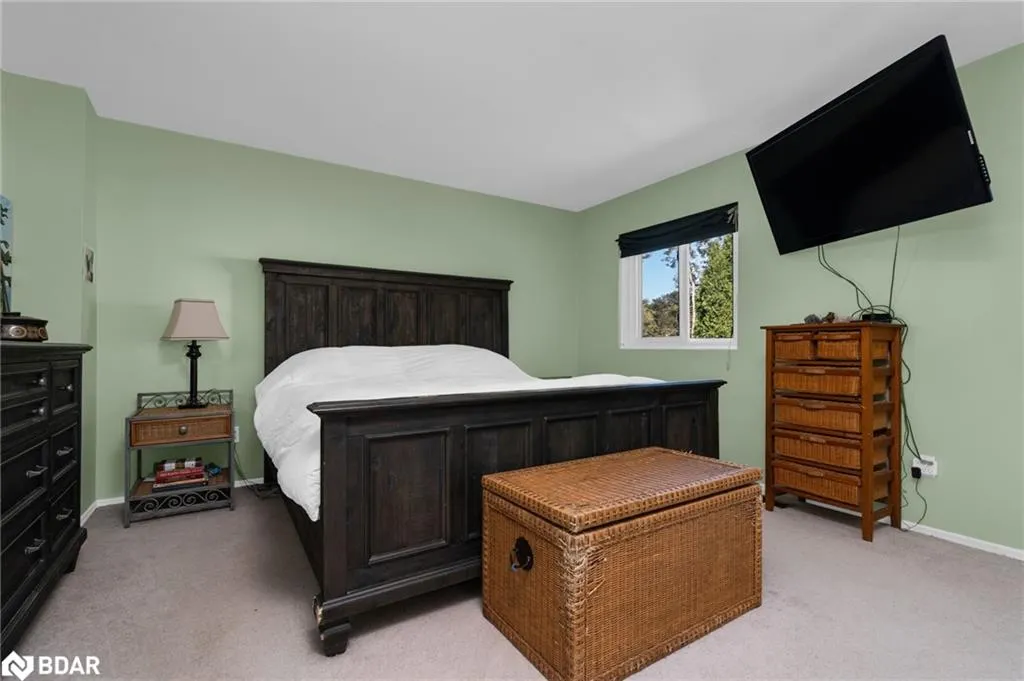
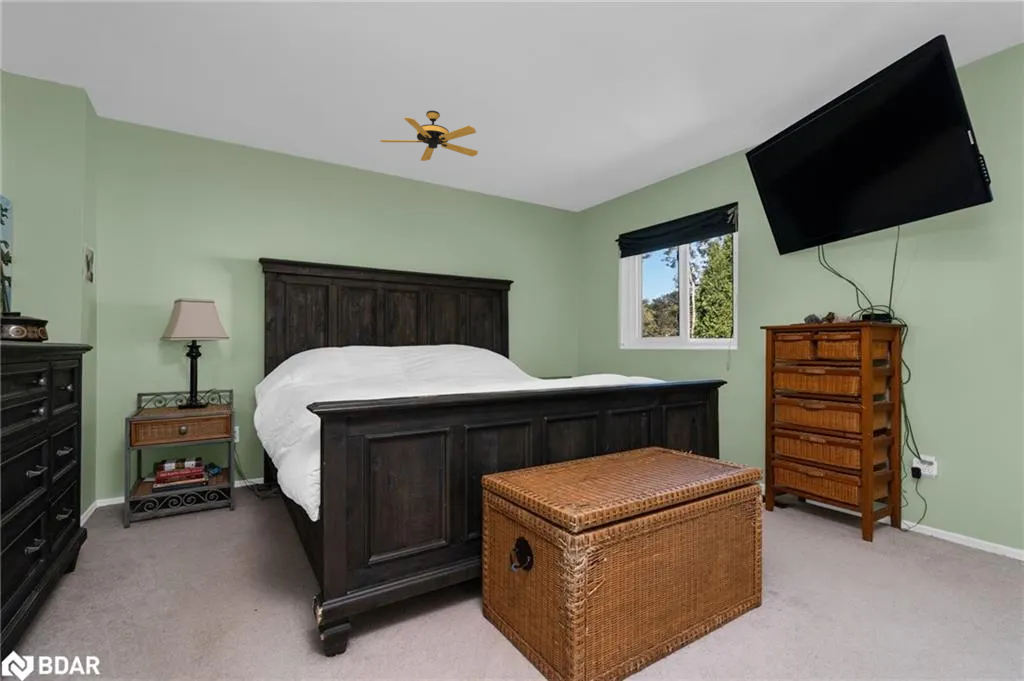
+ ceiling fan (430, 140)
